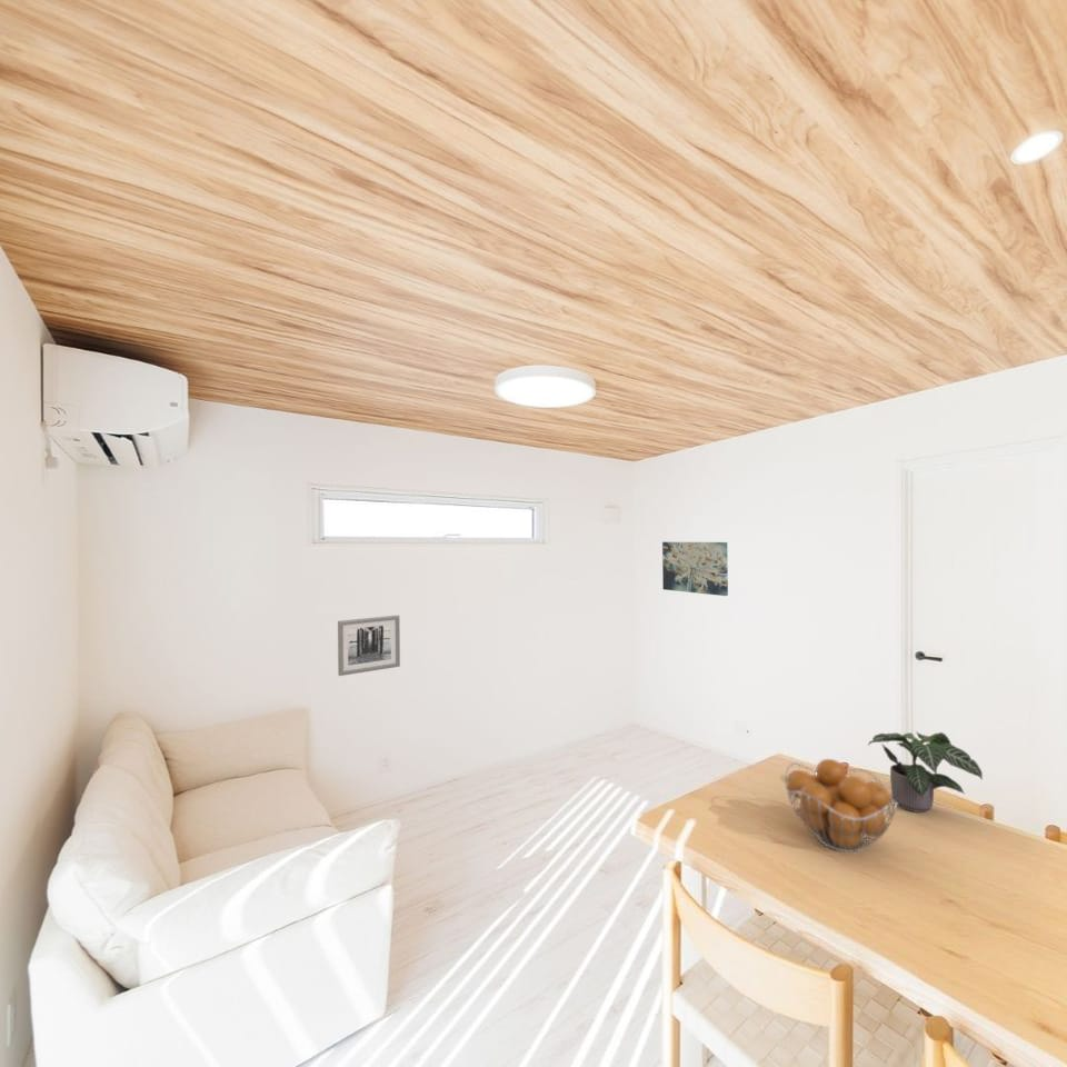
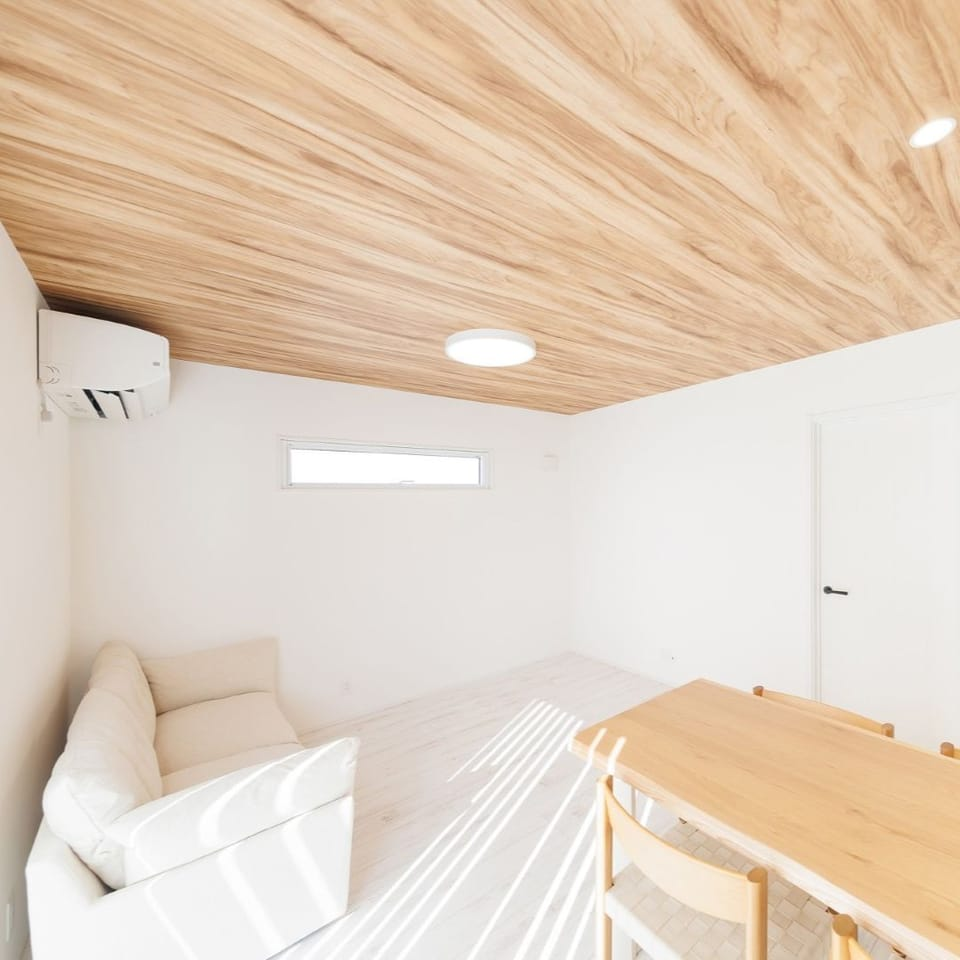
- wall art (369, 644)
- fruit basket (838, 804)
- wall art (692, 567)
- potted plant (921, 771)
